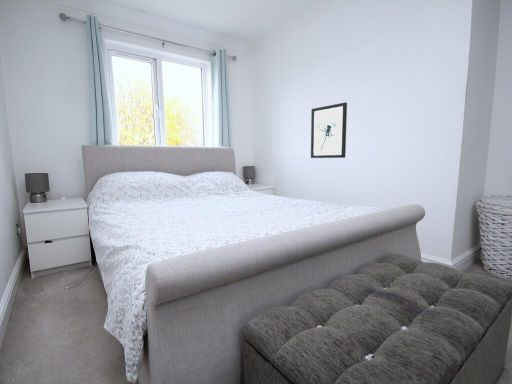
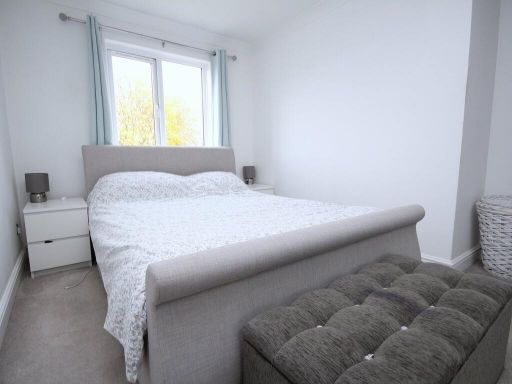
- wall art (327, 132)
